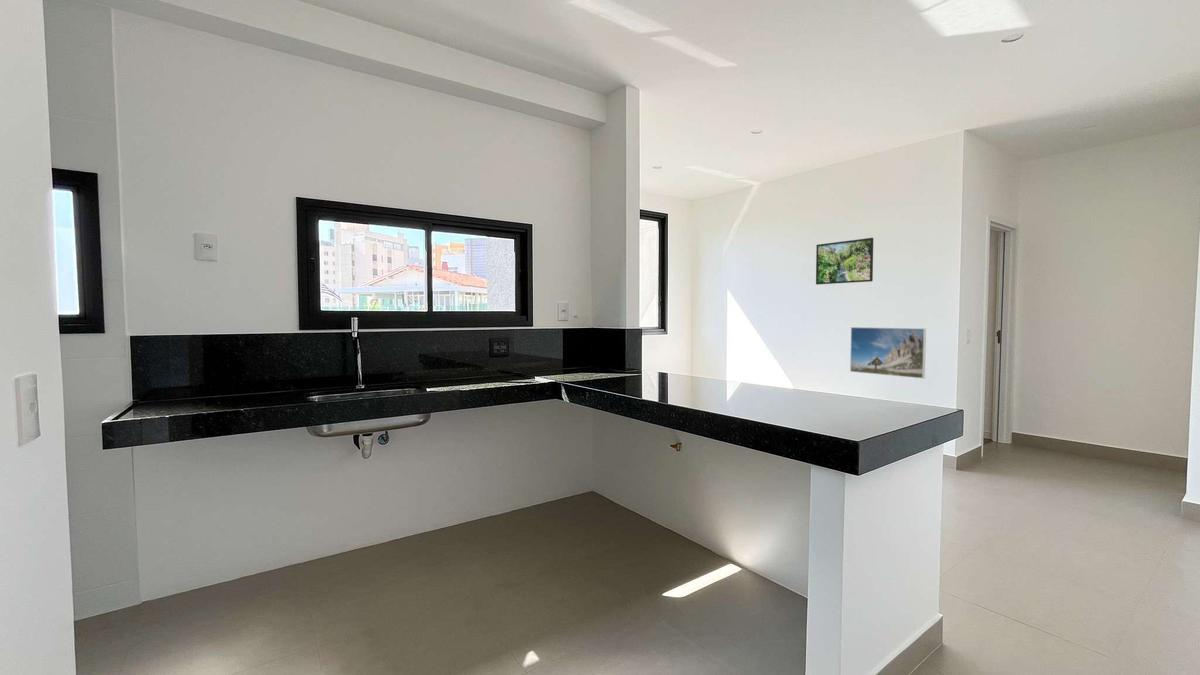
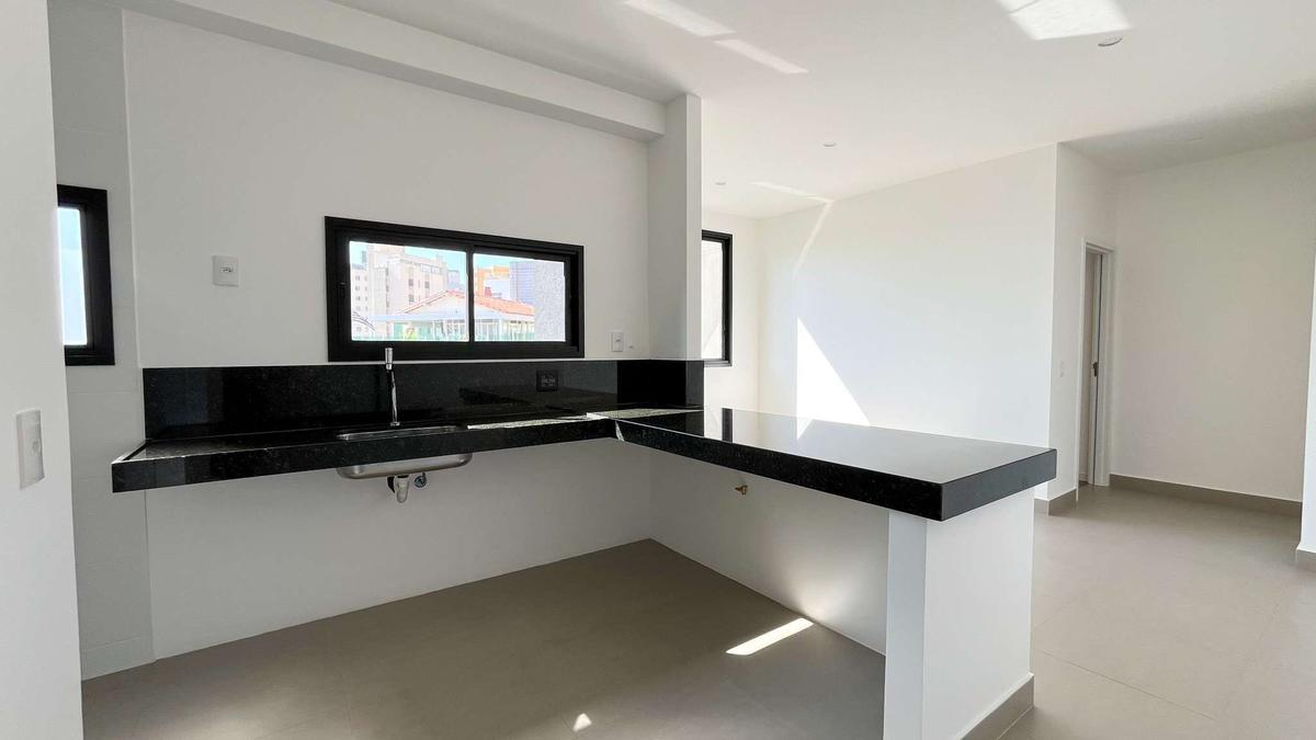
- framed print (885, 351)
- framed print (843, 262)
